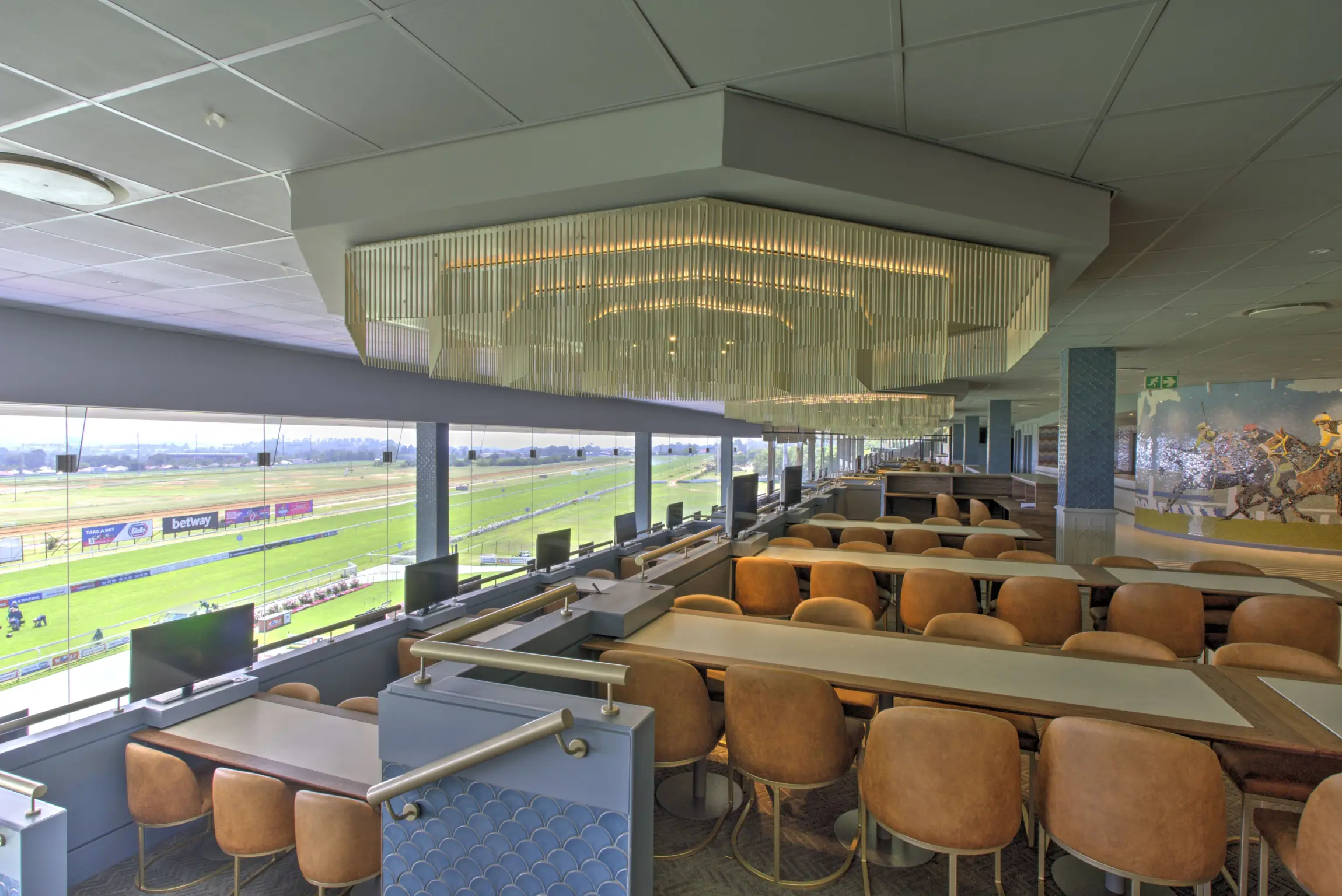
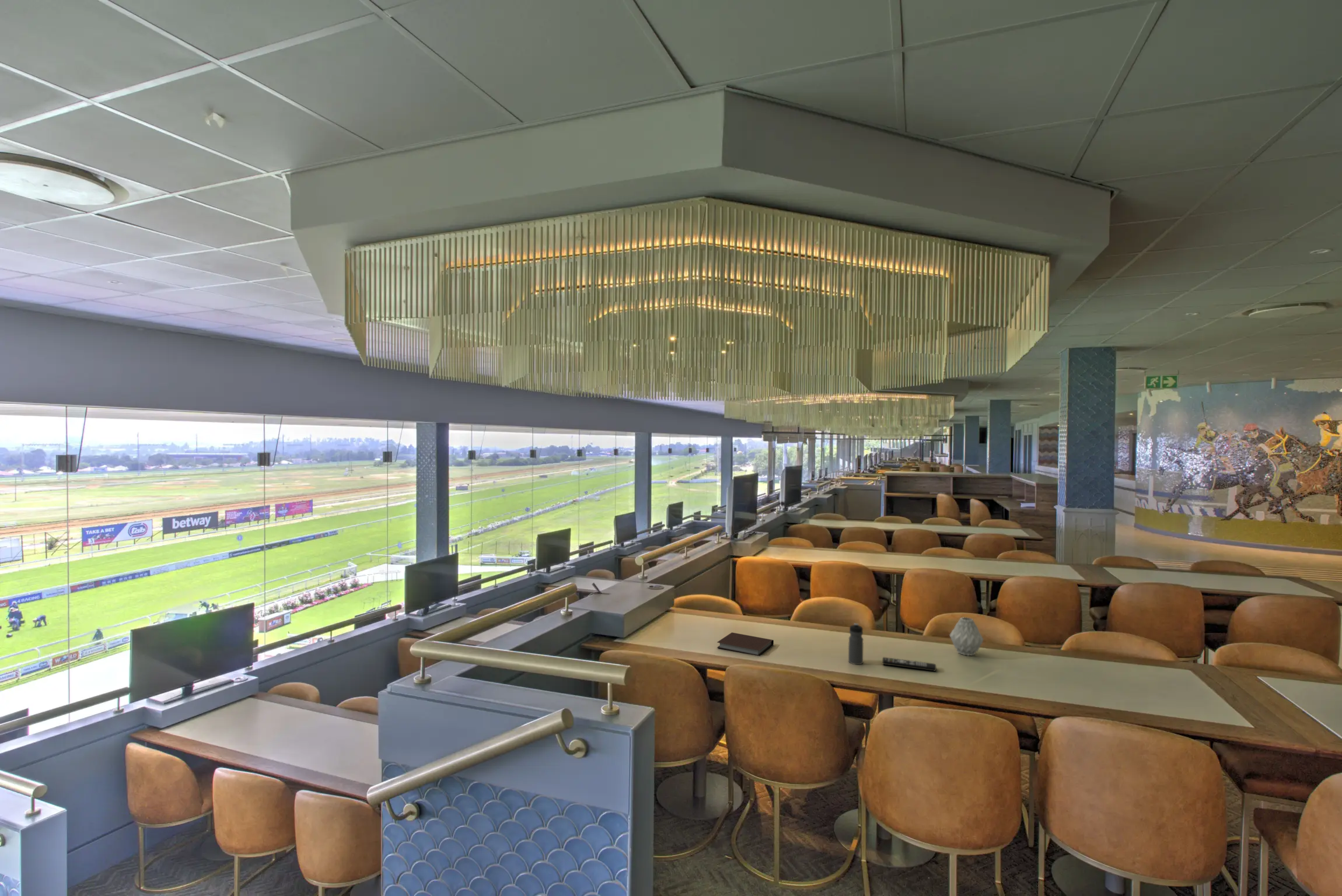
+ remote control (908, 664)
+ notebook (745, 643)
+ vase (966, 636)
+ water bottle (855, 643)
